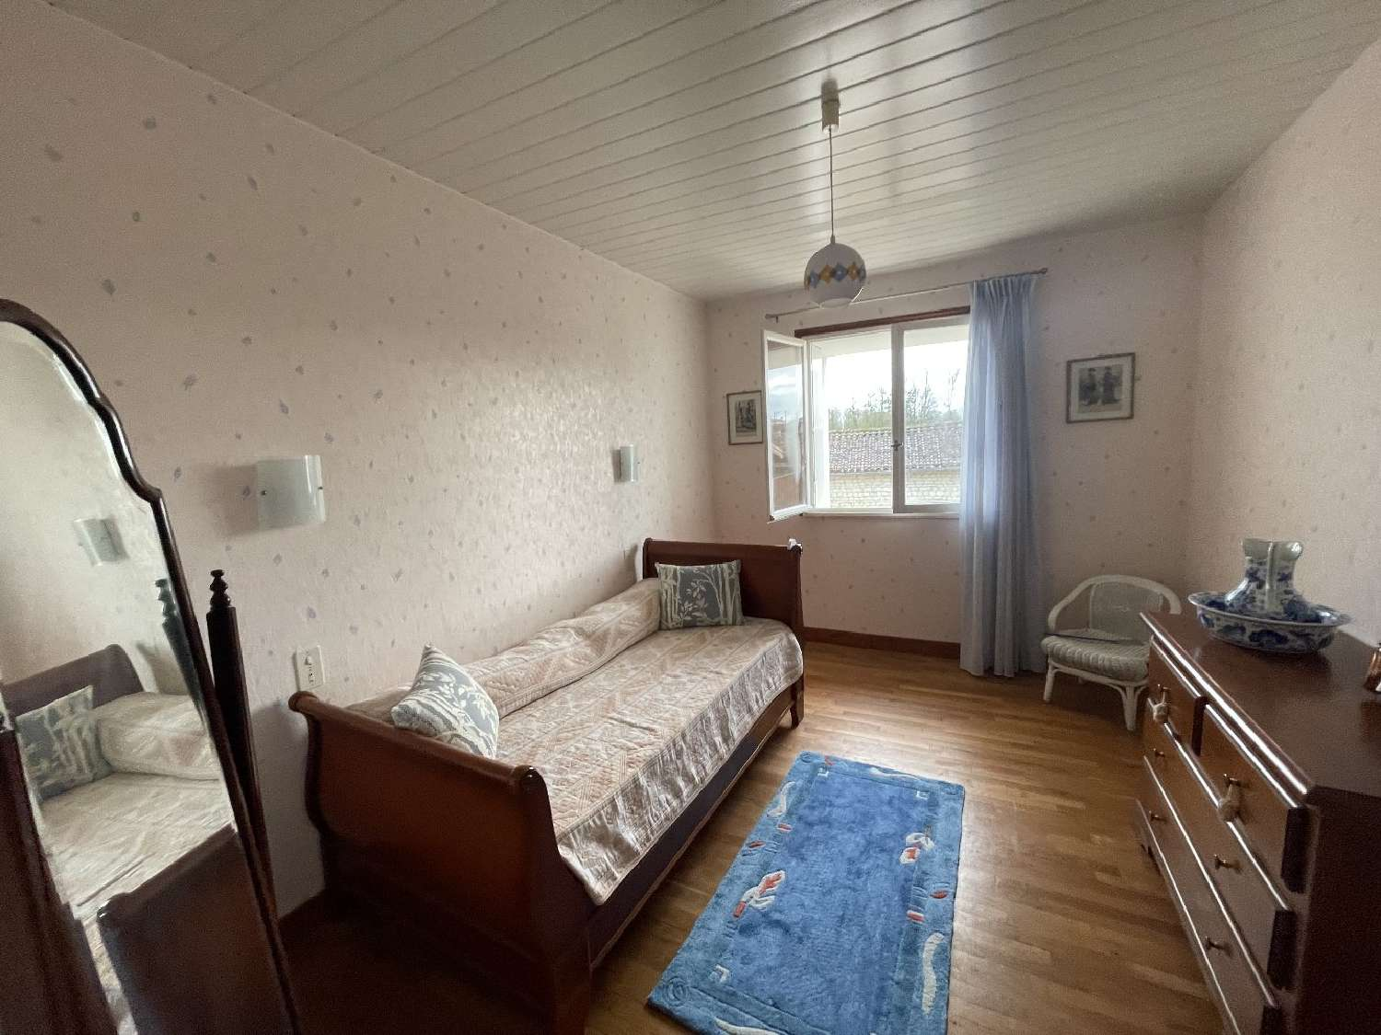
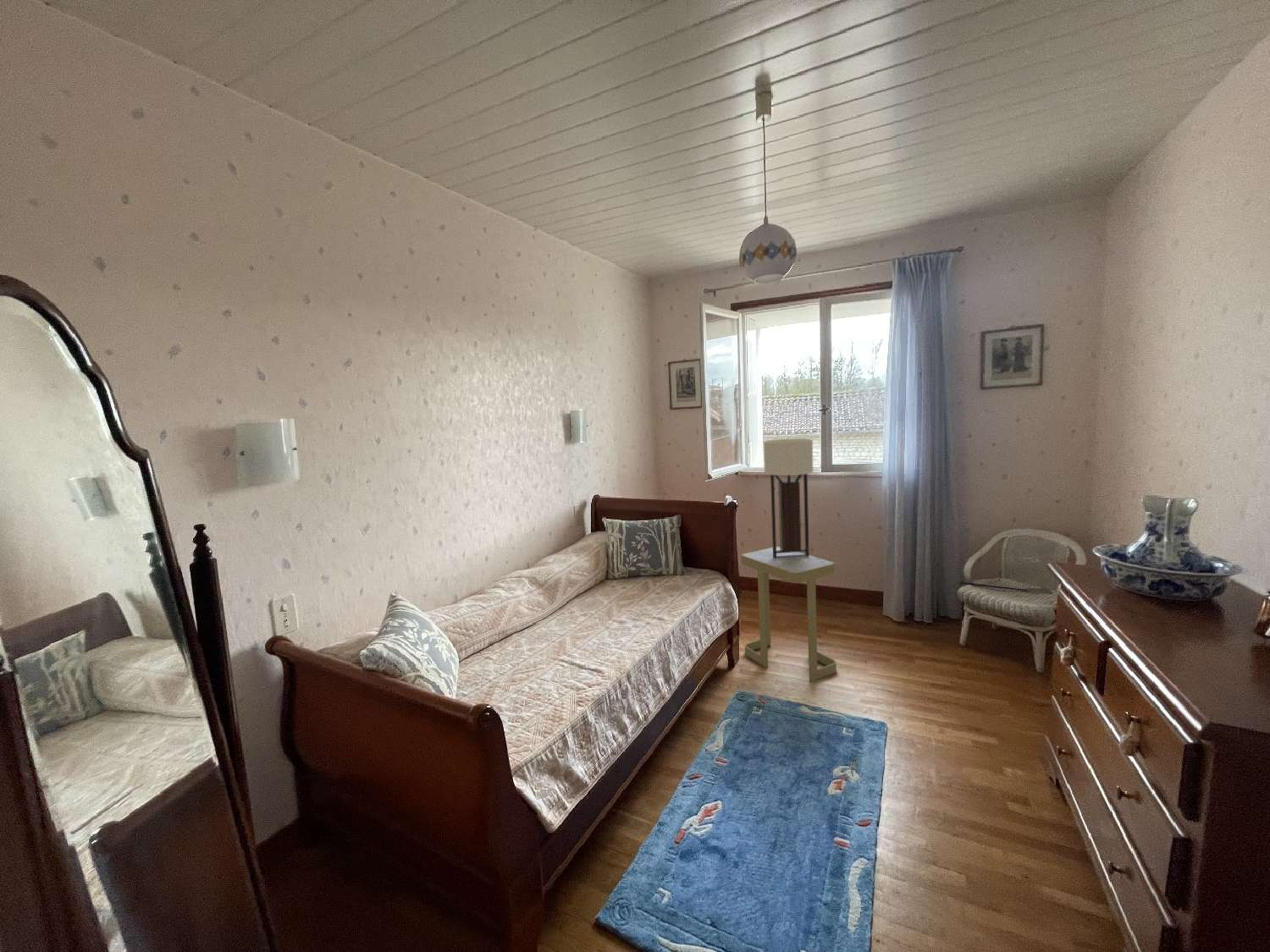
+ wall sconce (789, 498)
+ side table (769, 610)
